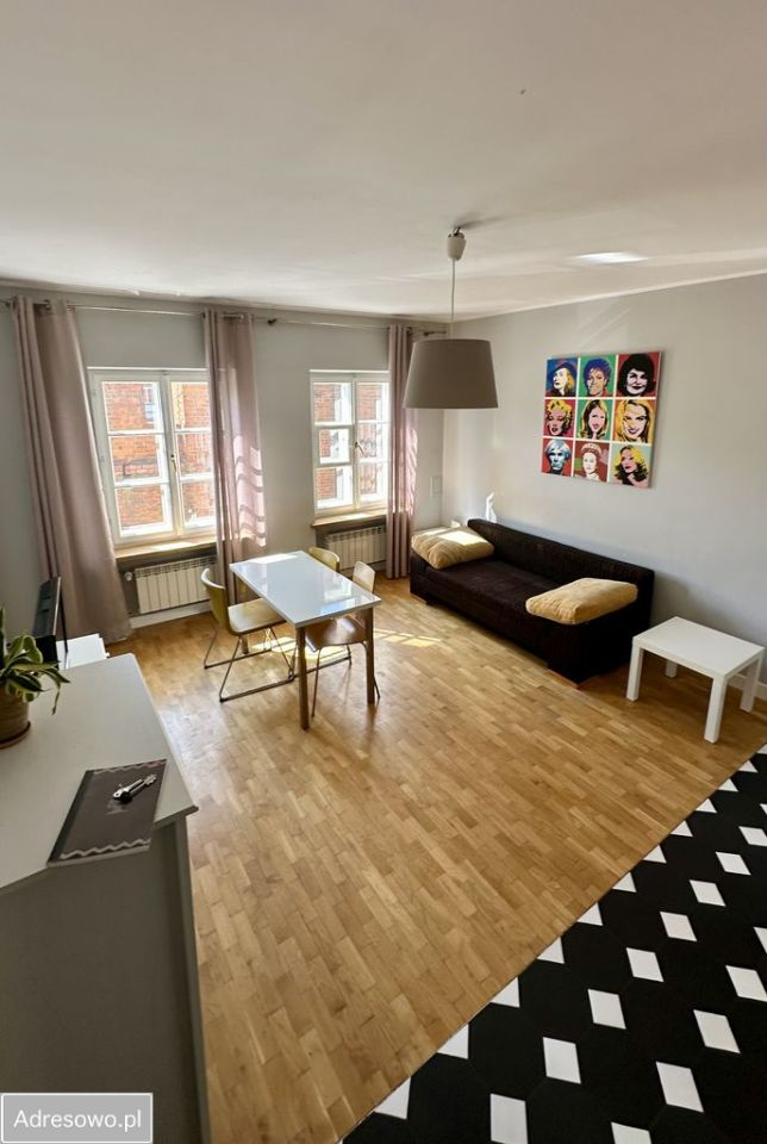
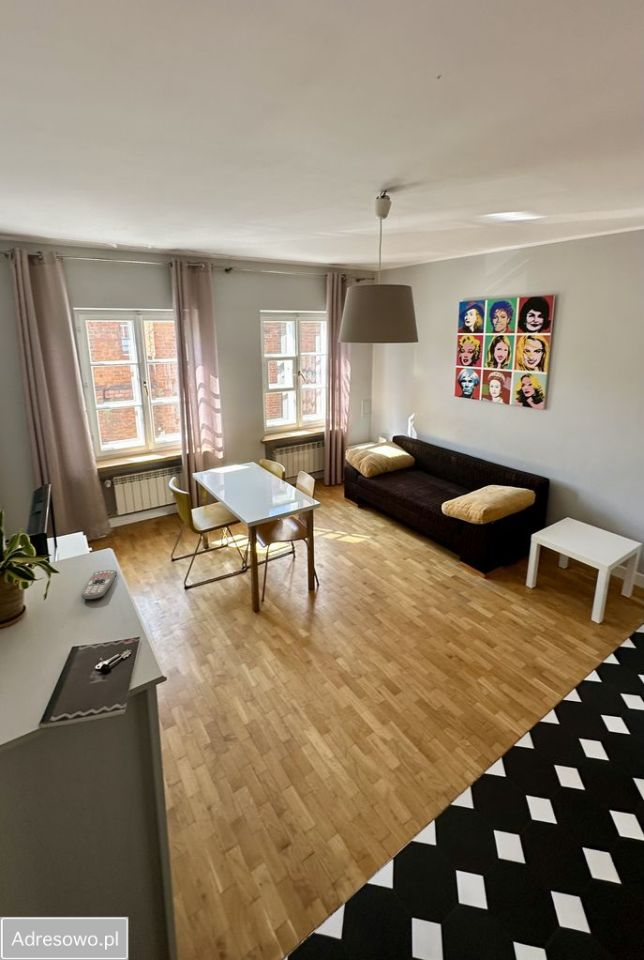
+ remote control (99, 584)
